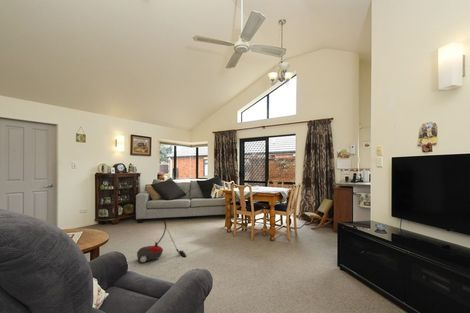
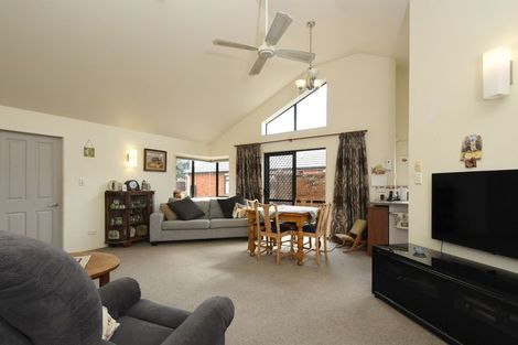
- vacuum cleaner (161, 238)
